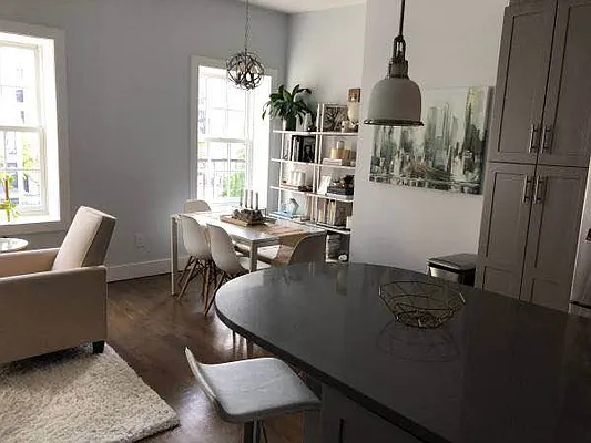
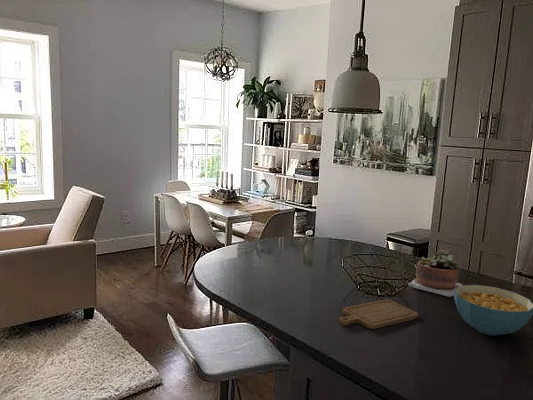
+ cereal bowl (490, 314)
+ chopping board (373, 314)
+ succulent plant (437, 268)
